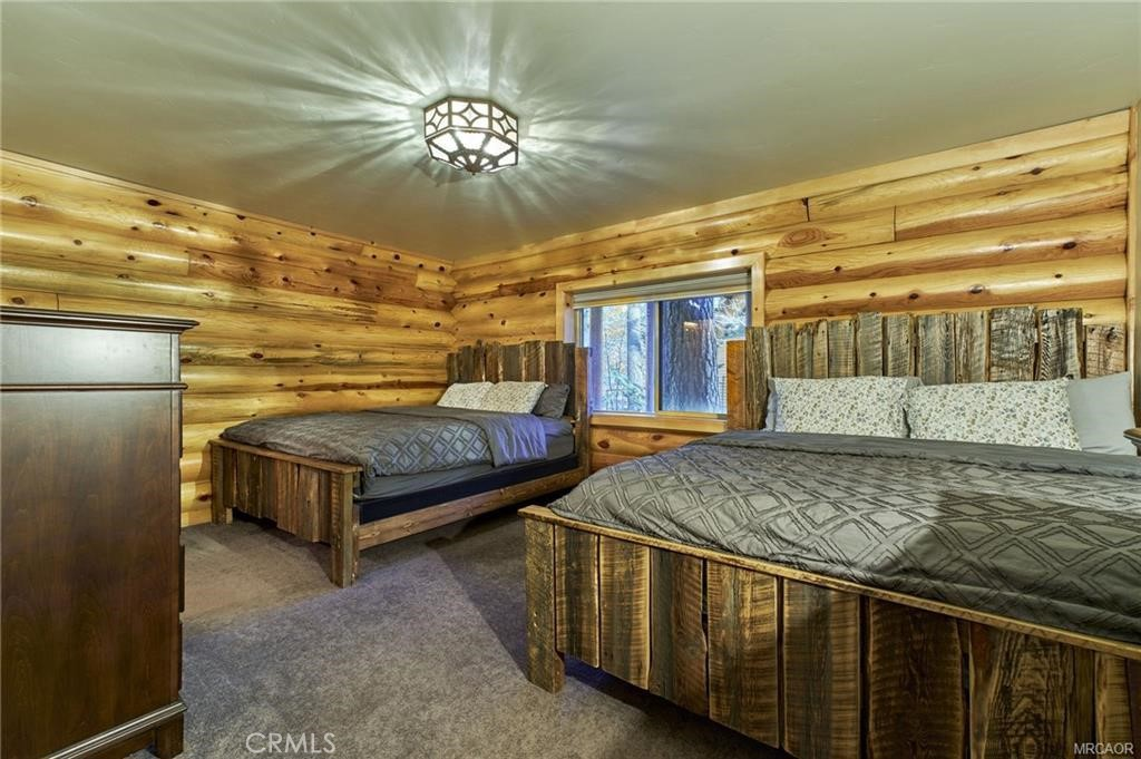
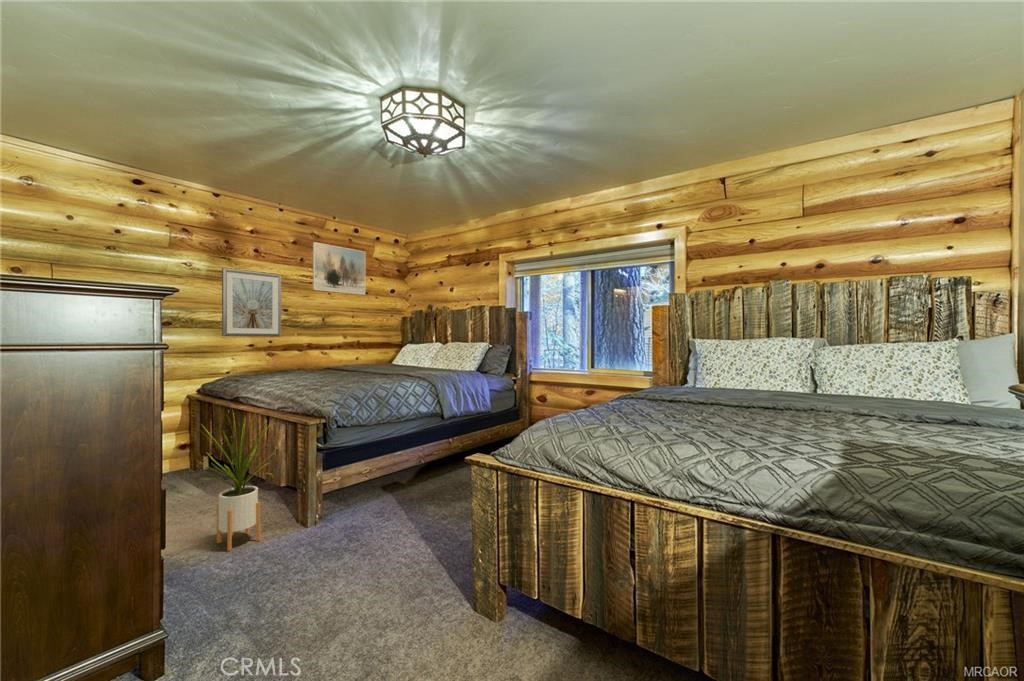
+ picture frame (253, 304)
+ house plant (237, 475)
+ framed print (340, 269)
